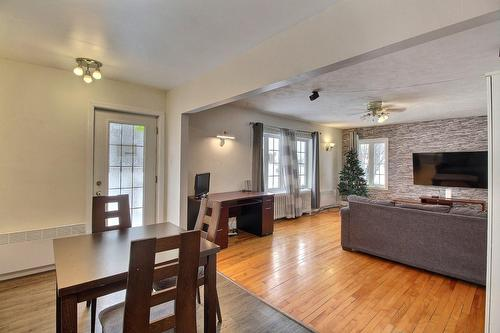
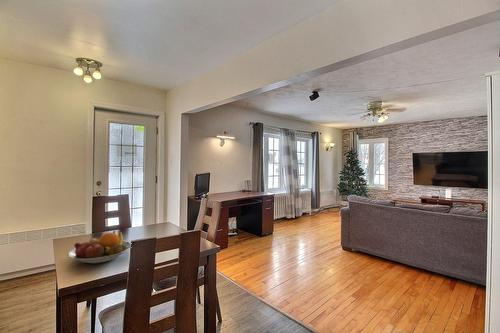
+ fruit bowl (101, 246)
